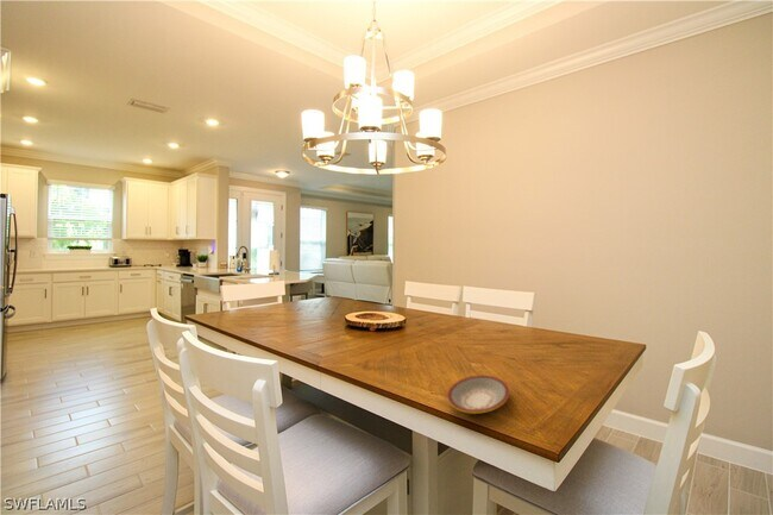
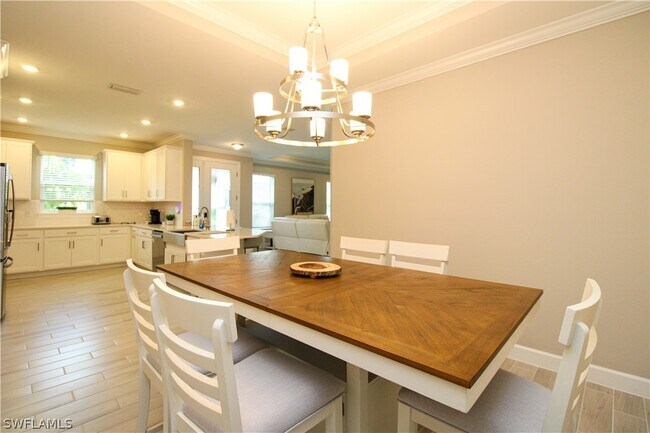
- plate (478, 395)
